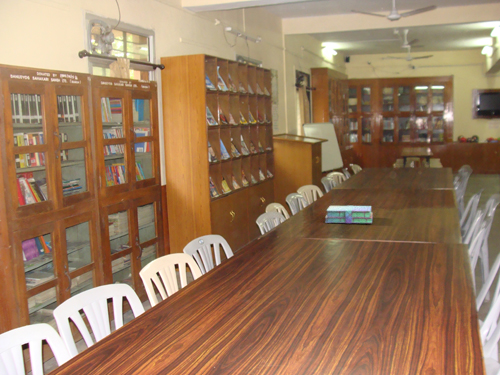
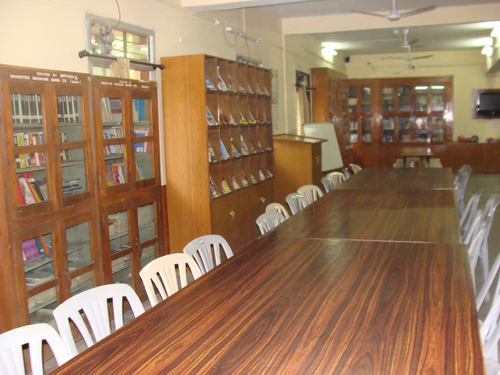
- stack of books (349, 213)
